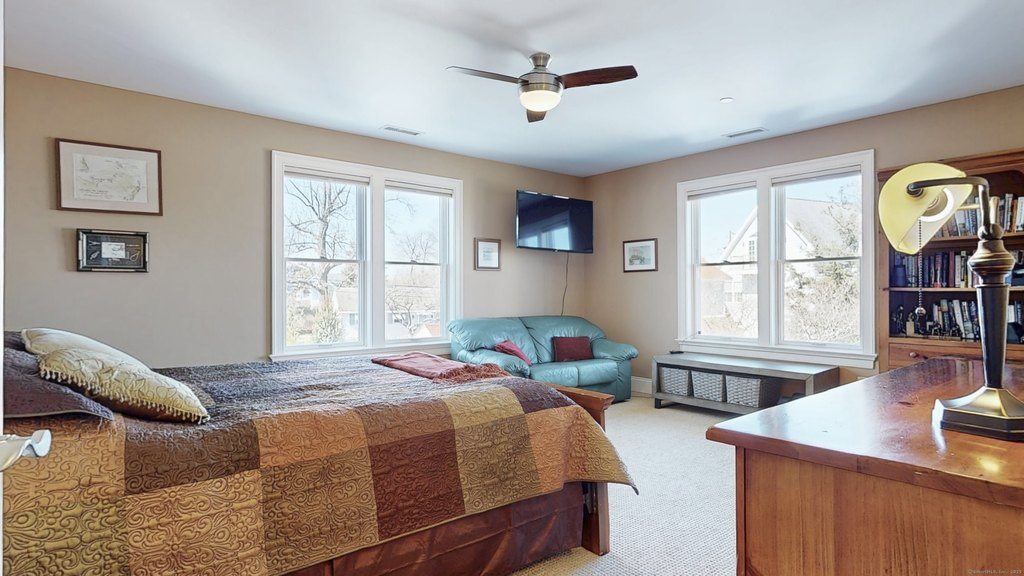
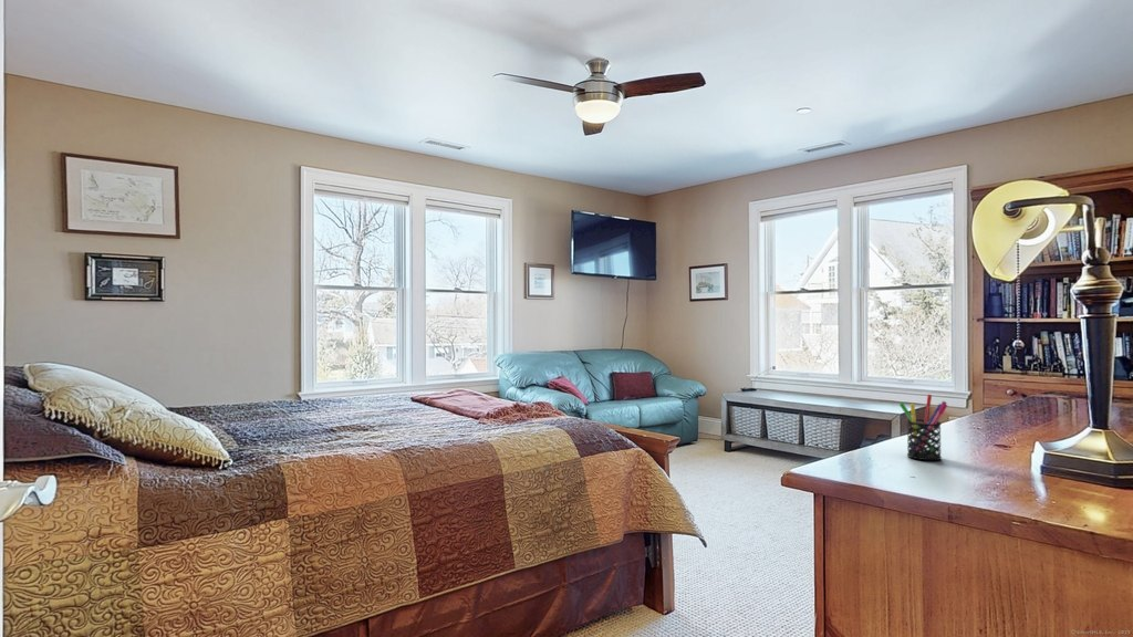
+ pen holder (921, 425)
